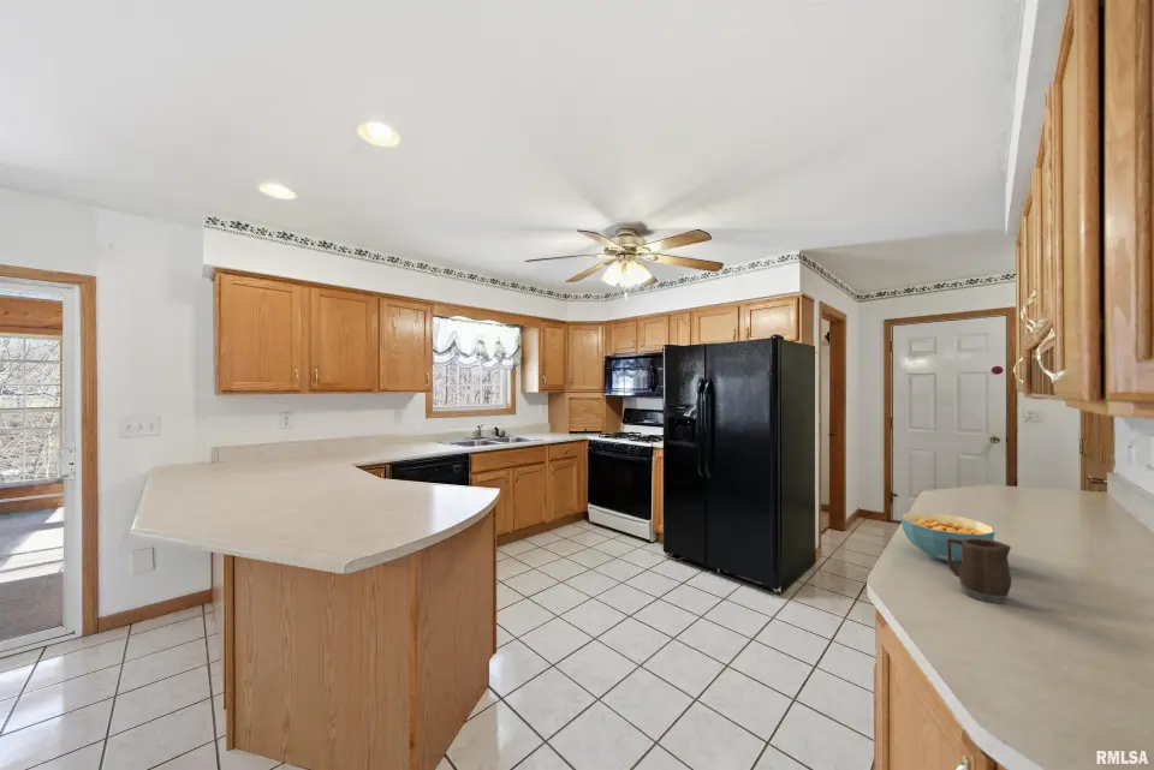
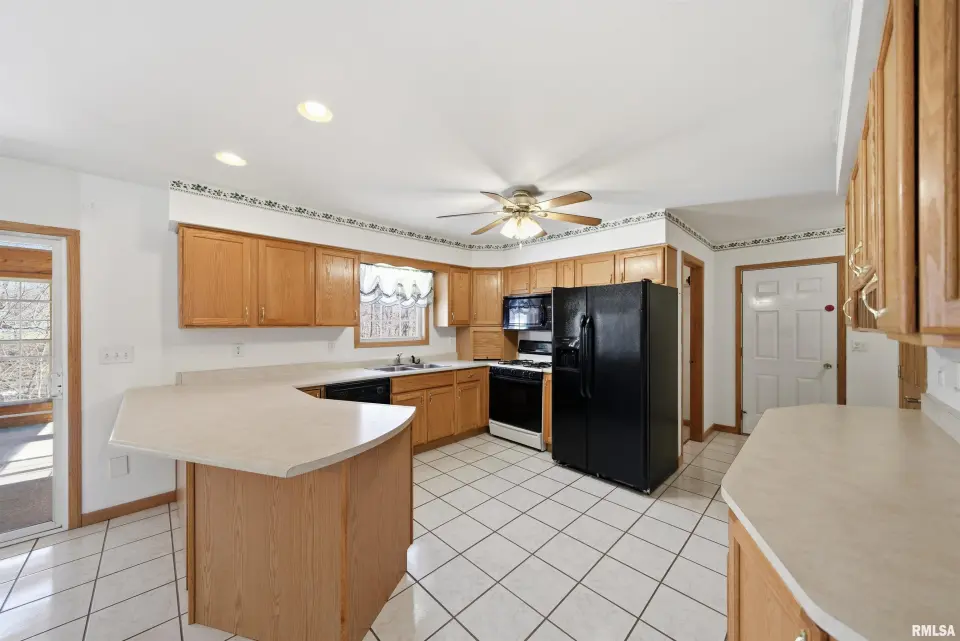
- mug (977, 566)
- cereal bowl (945, 539)
